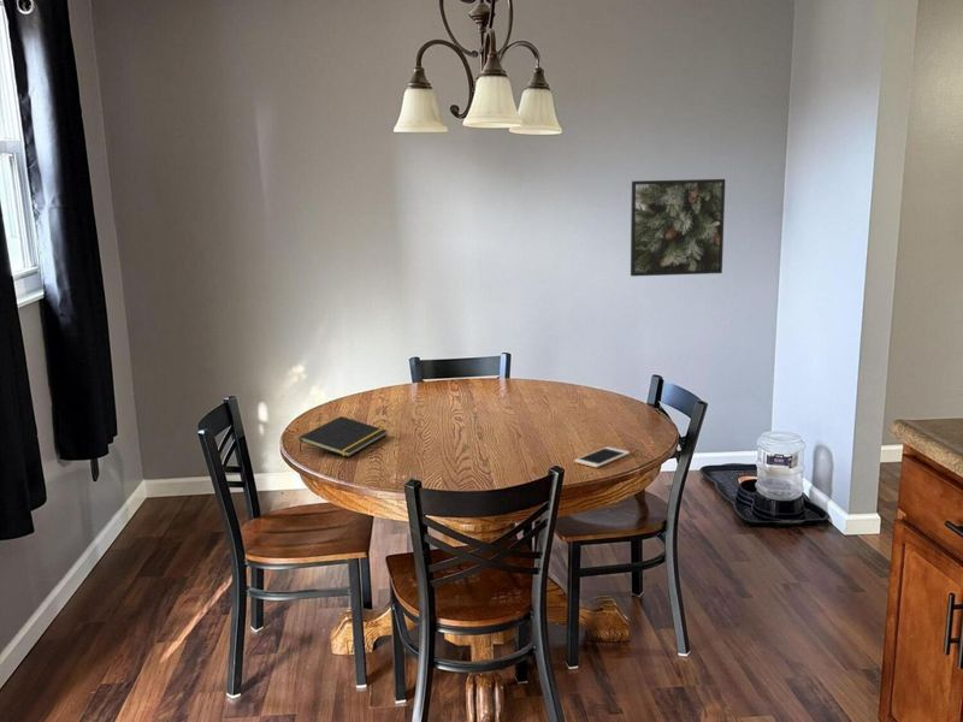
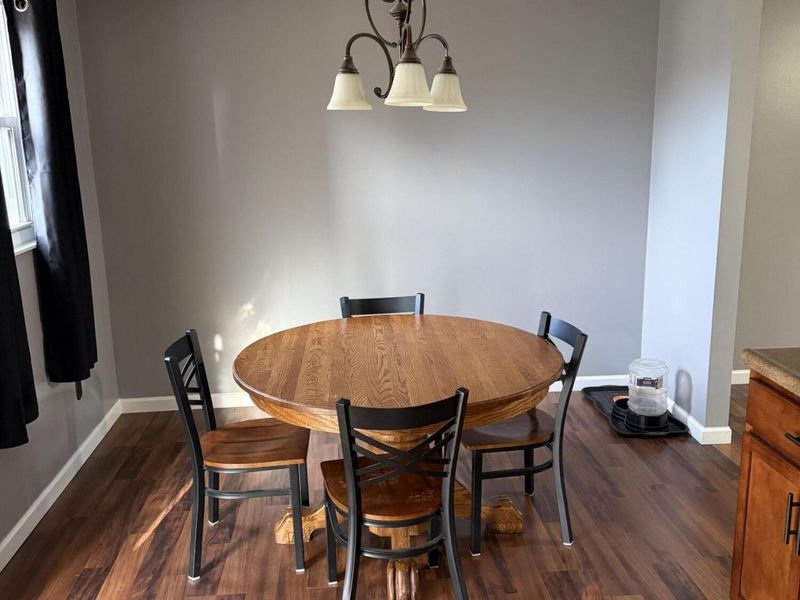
- cell phone (602, 456)
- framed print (677, 227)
- notepad (344, 434)
